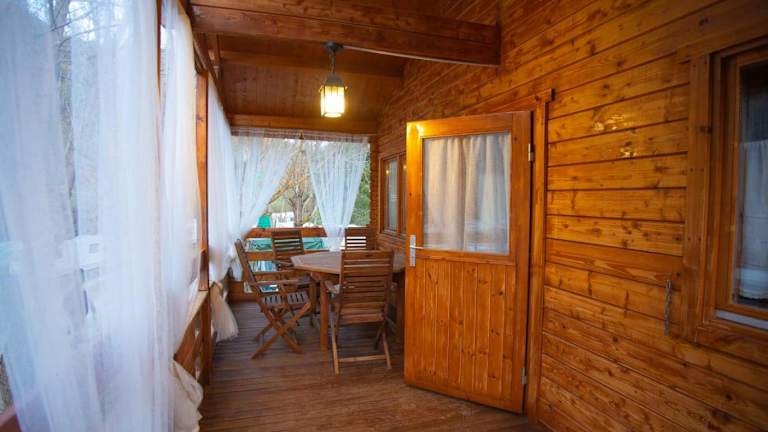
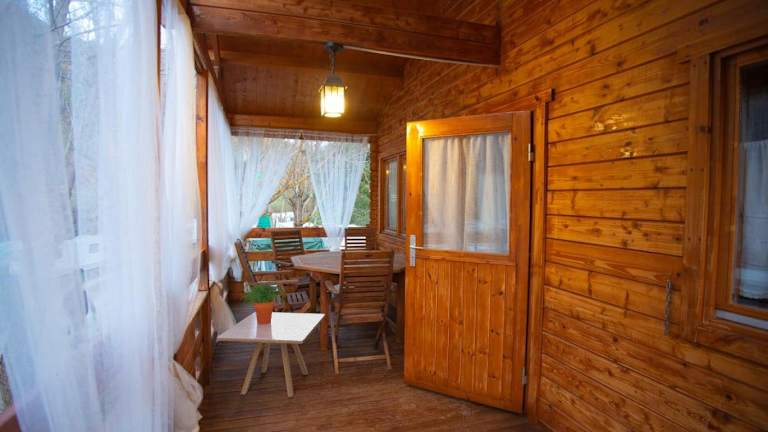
+ potted plant (263, 302)
+ side table (282, 354)
